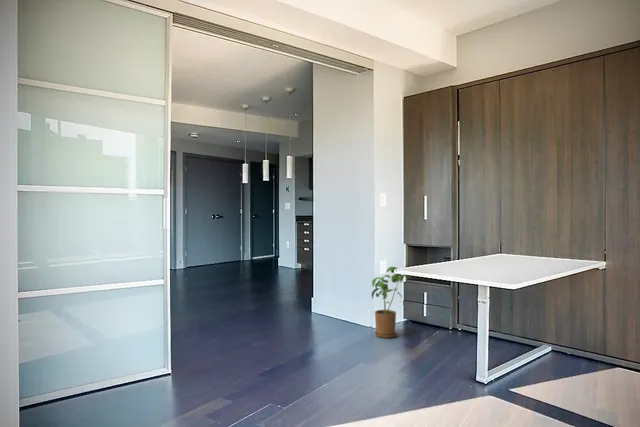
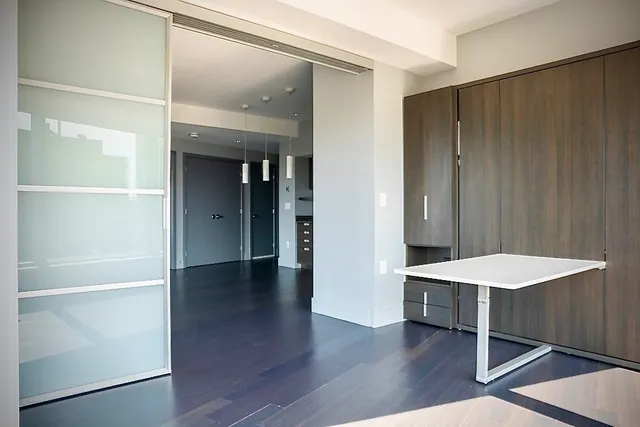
- house plant (386, 302)
